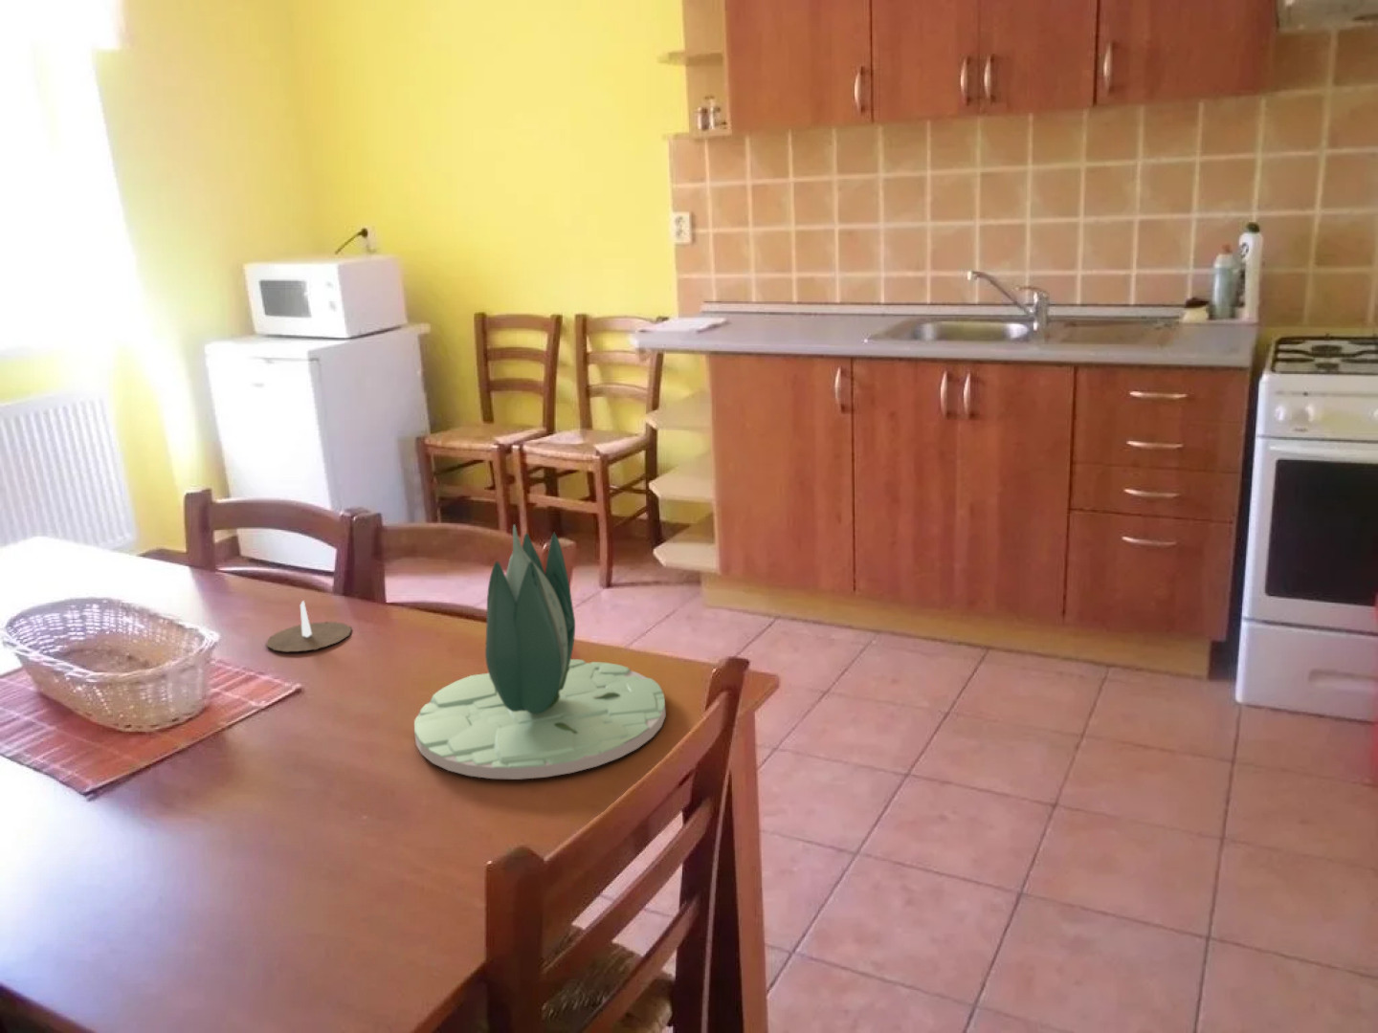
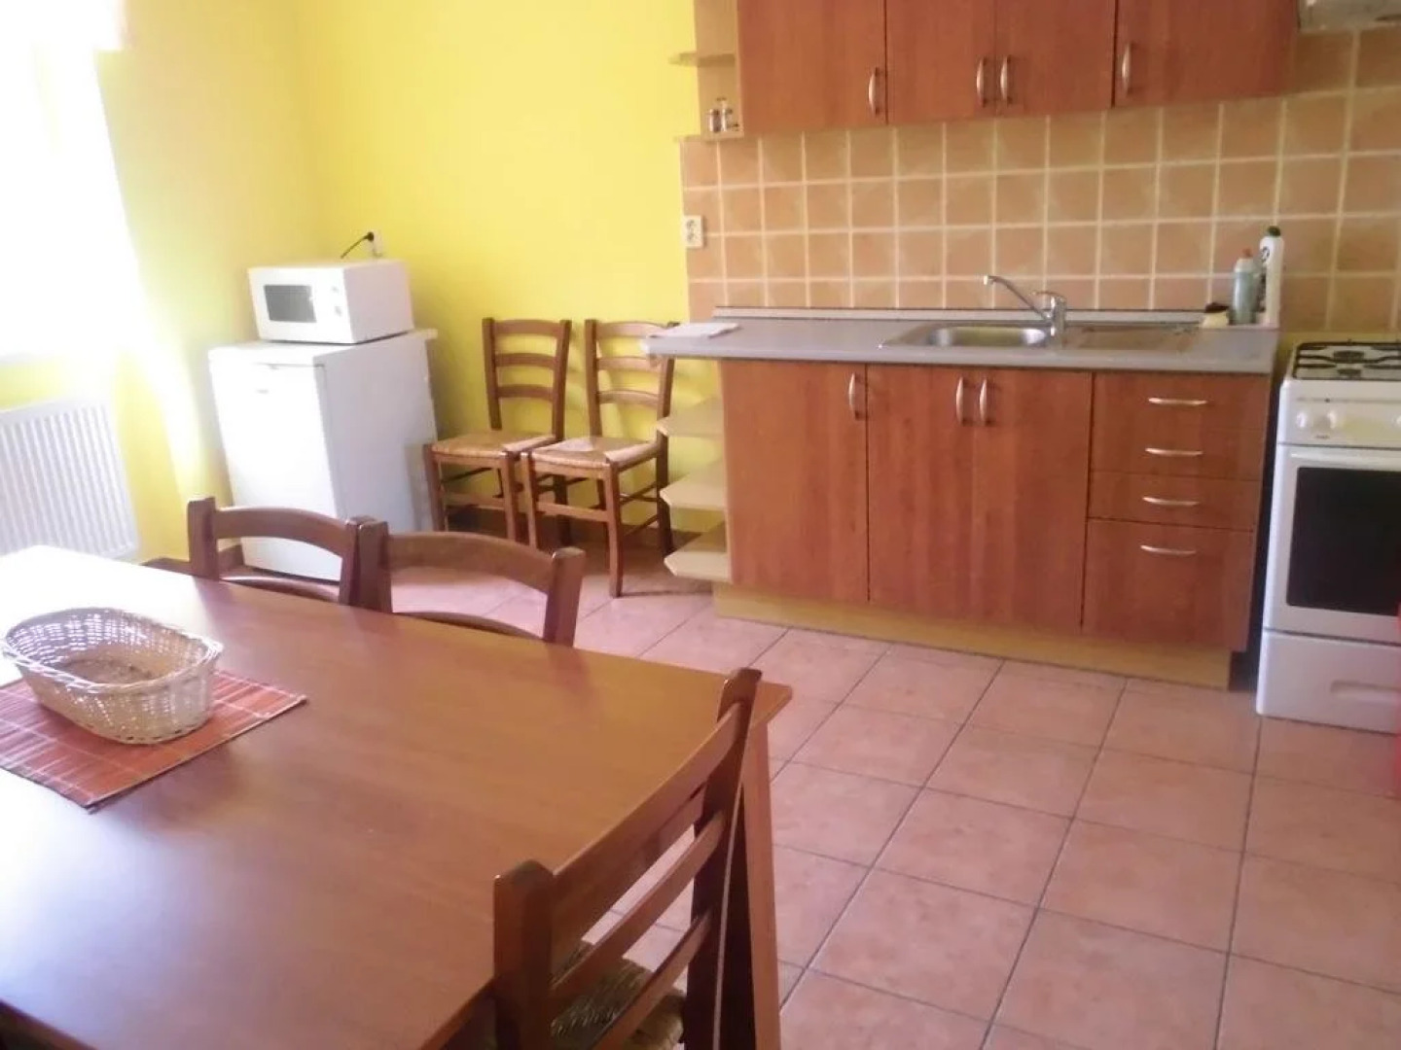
- succulent plant (532, 624)
- candle (307, 617)
